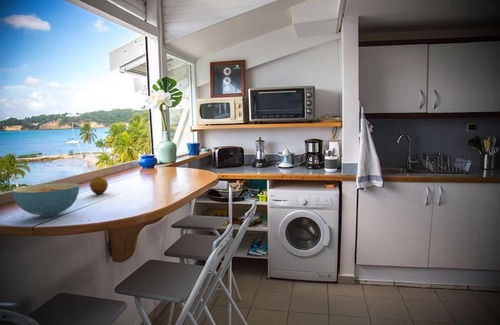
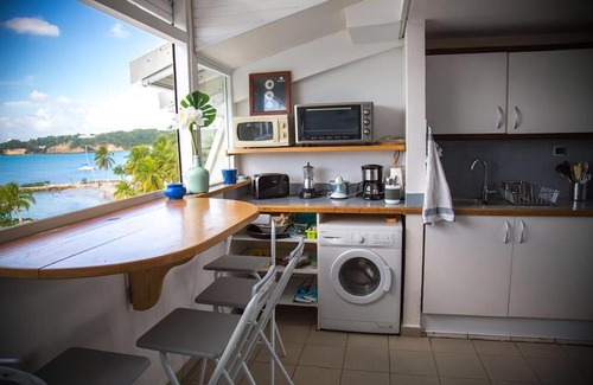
- cereal bowl (48, 201)
- fruit (98, 184)
